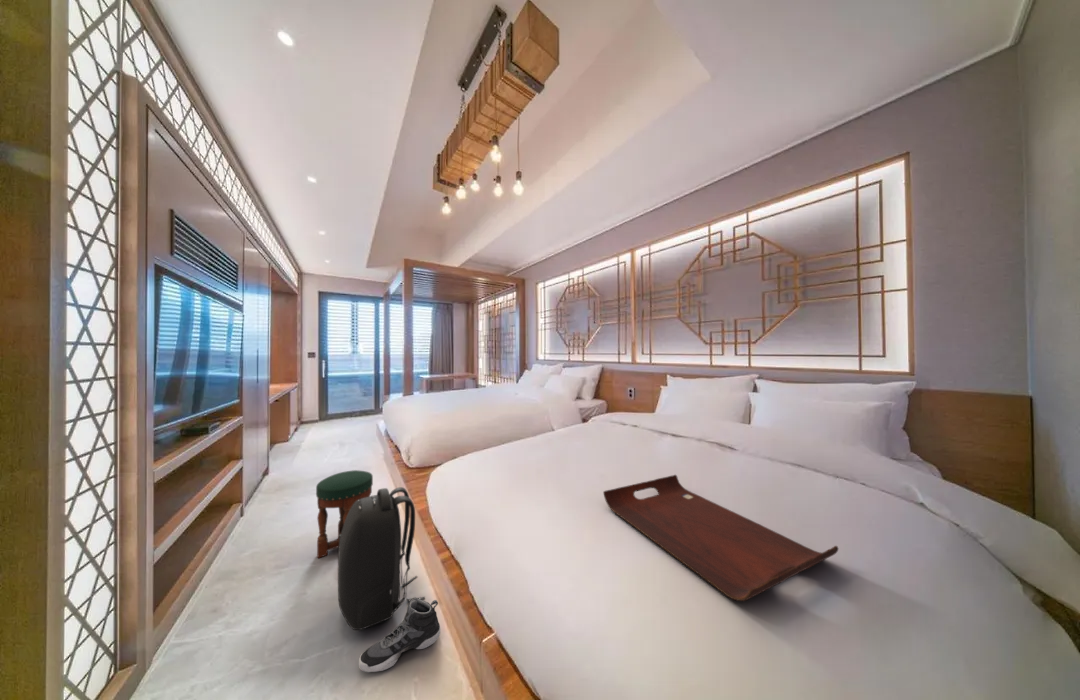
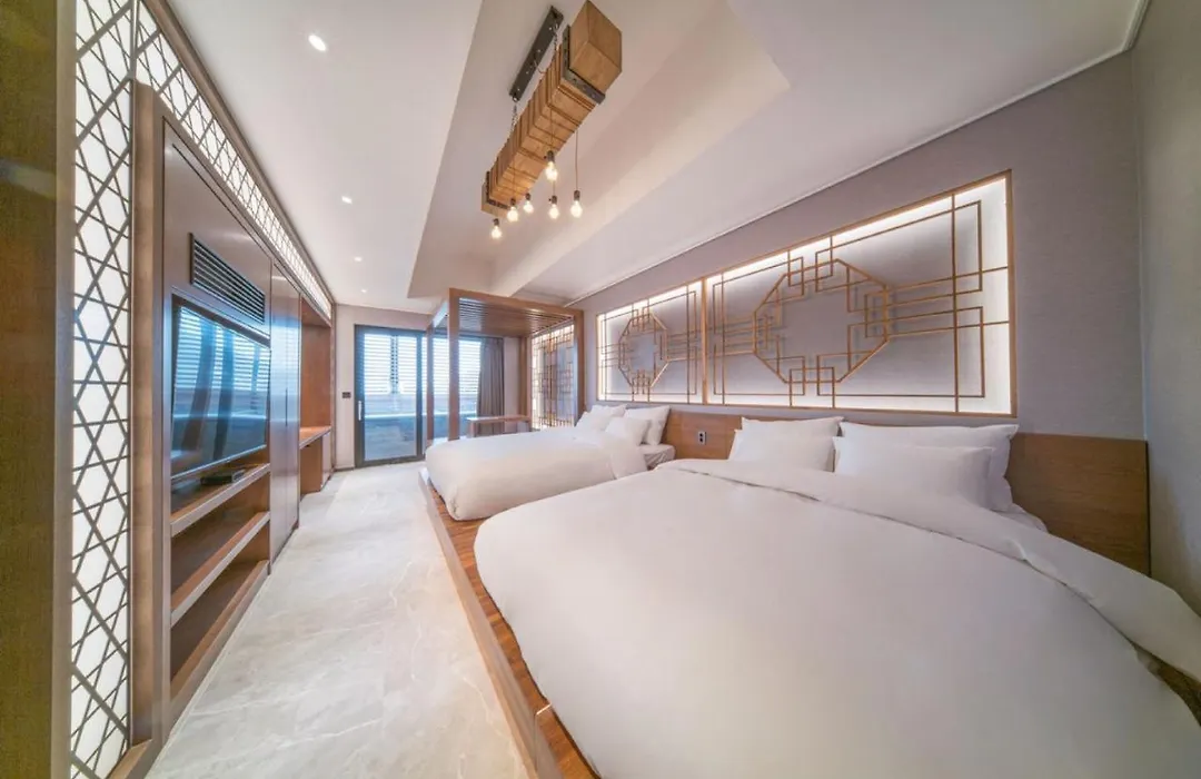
- stool (345, 510)
- backpack (382, 546)
- serving tray (701, 521)
- sneaker (401, 629)
